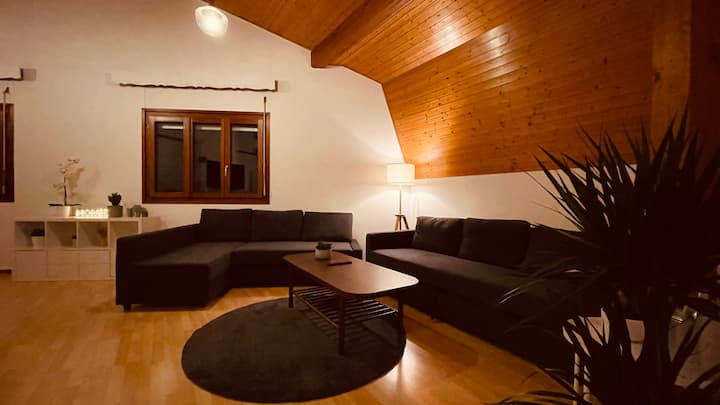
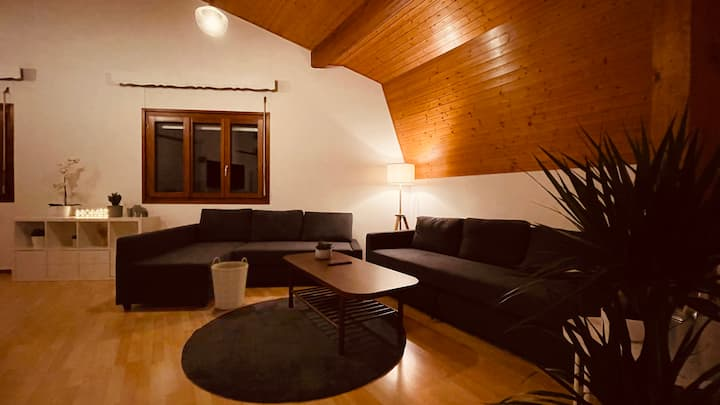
+ basket (229, 281)
